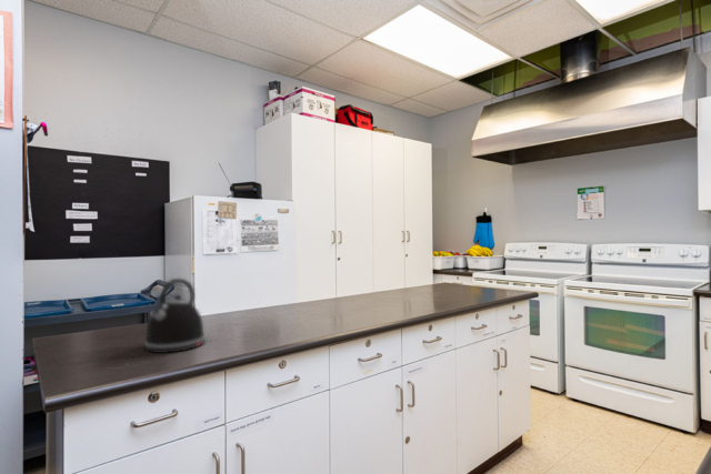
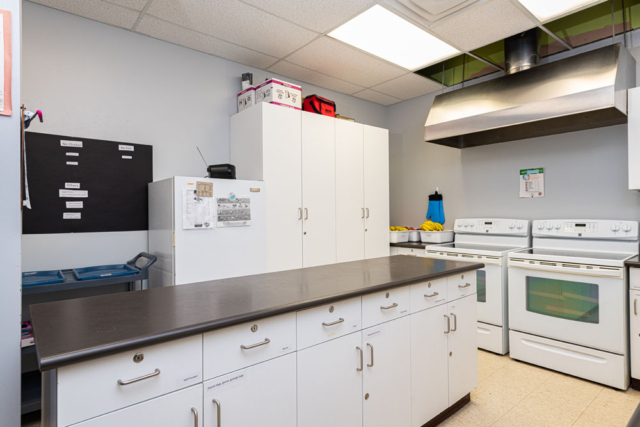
- kettle (176, 311)
